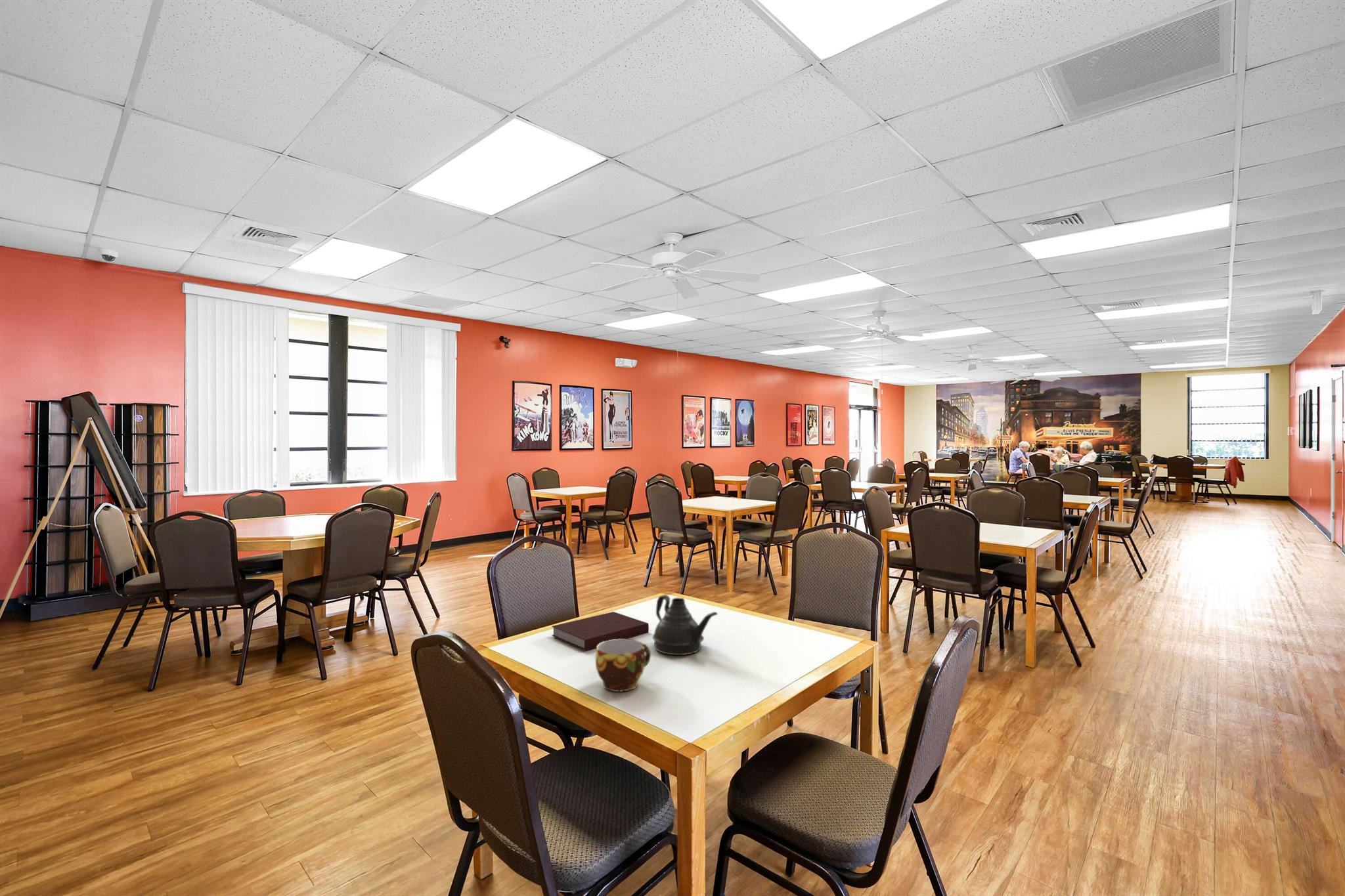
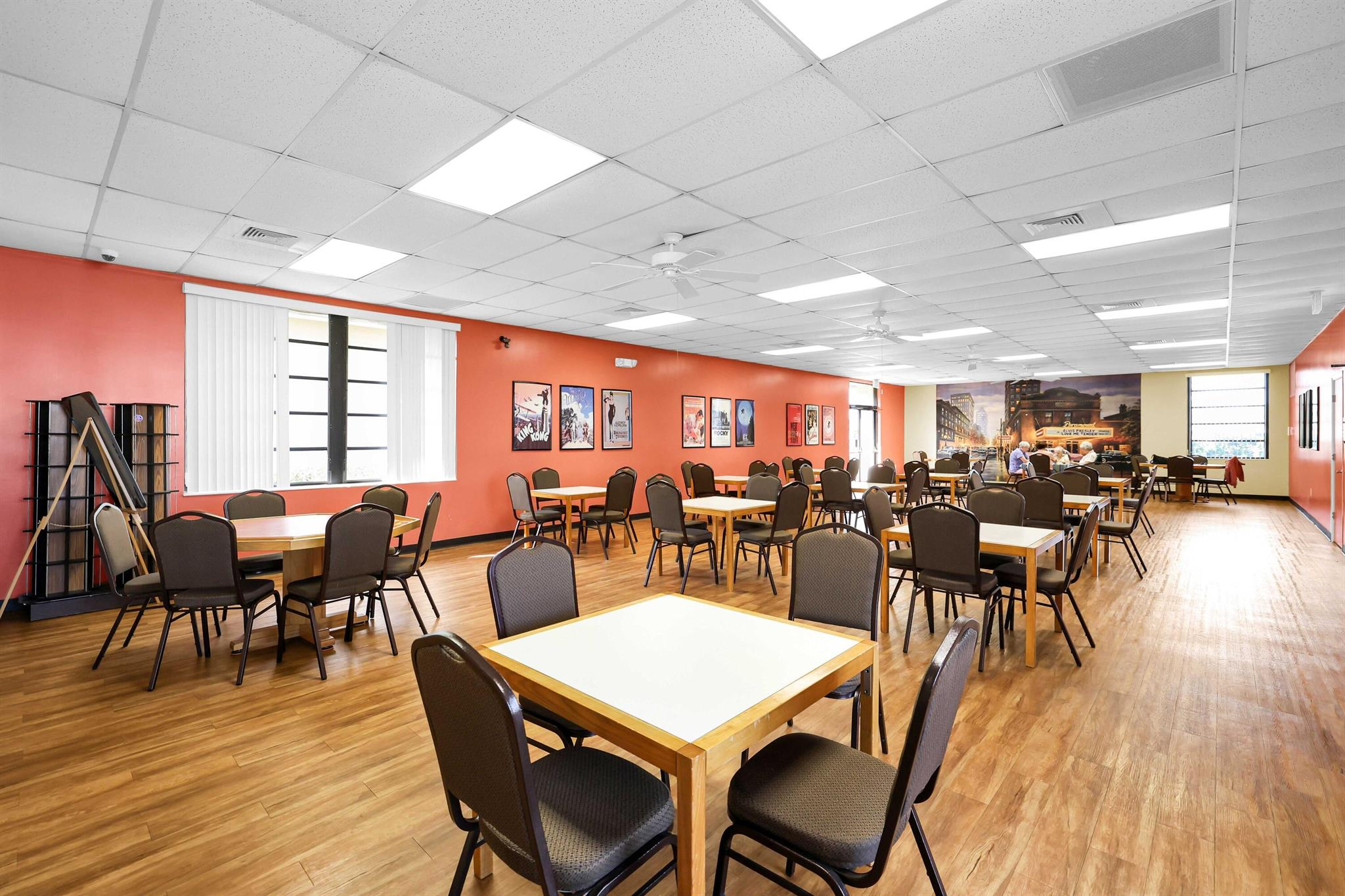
- cup (622, 664)
- teapot (684, 626)
- notebook (600, 629)
